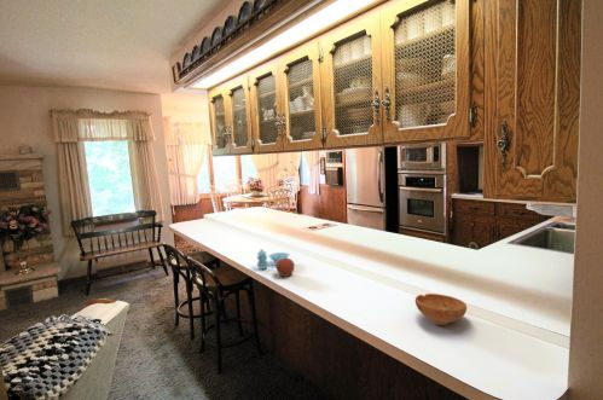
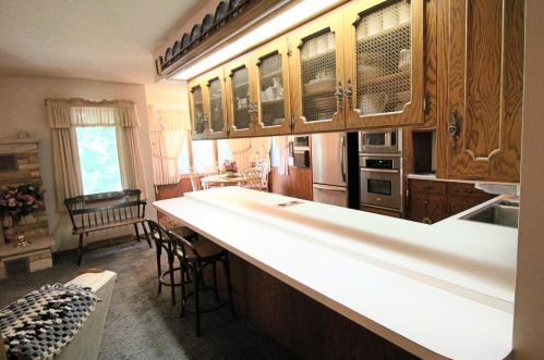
- bowl (440, 309)
- salt and pepper shaker set (273, 256)
- apple (285, 266)
